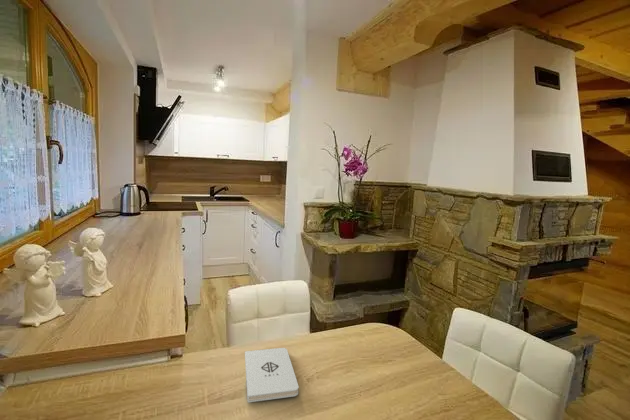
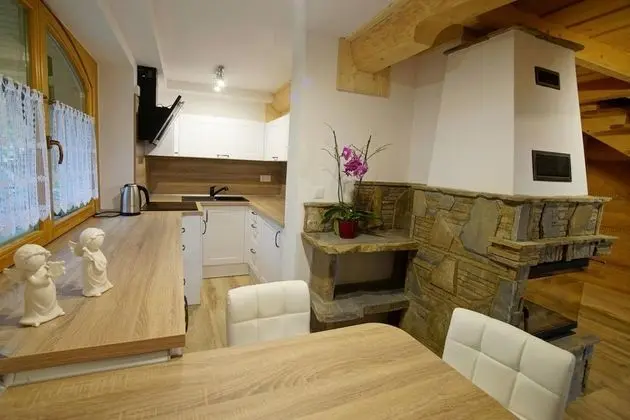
- notepad (269, 371)
